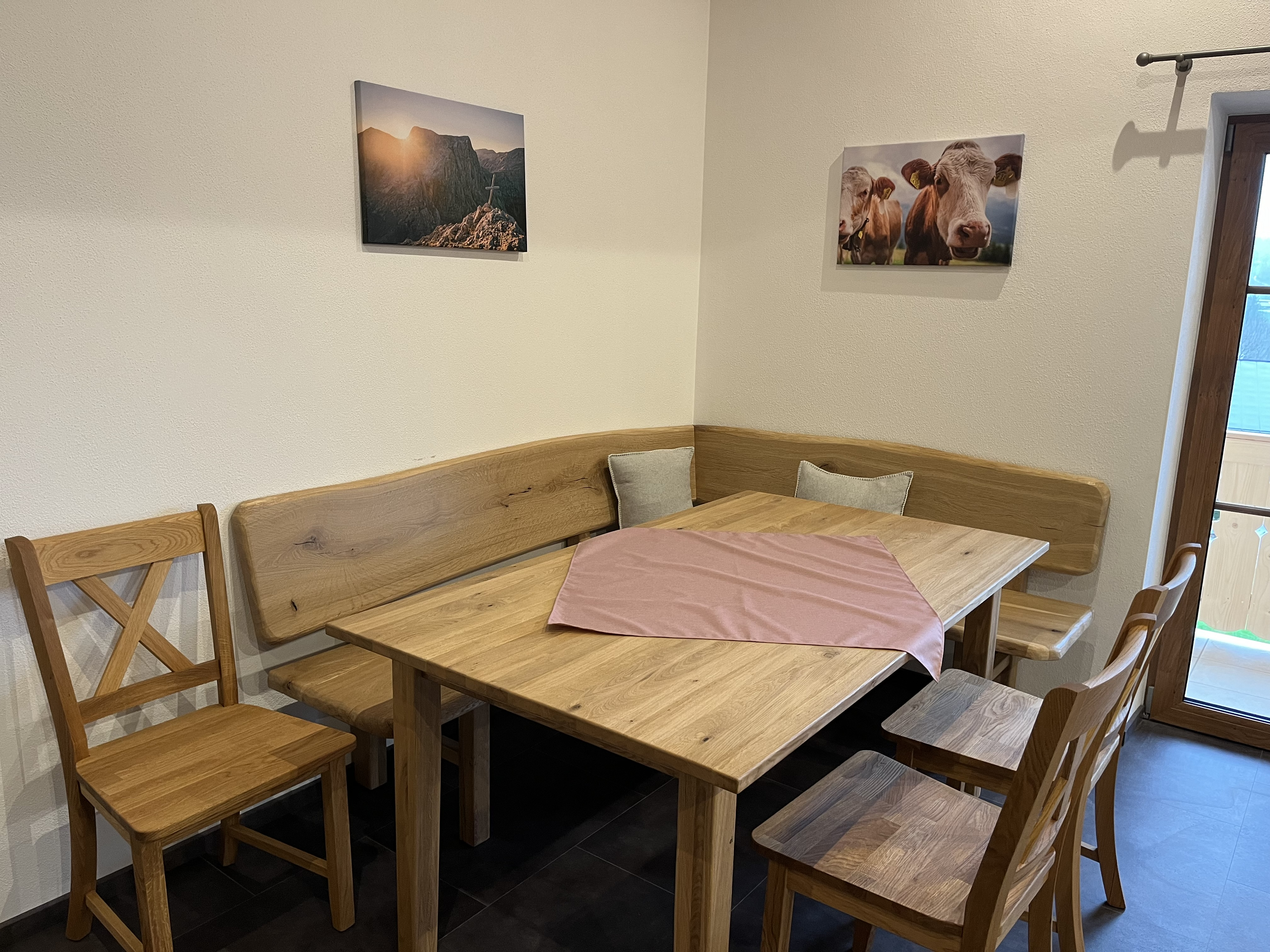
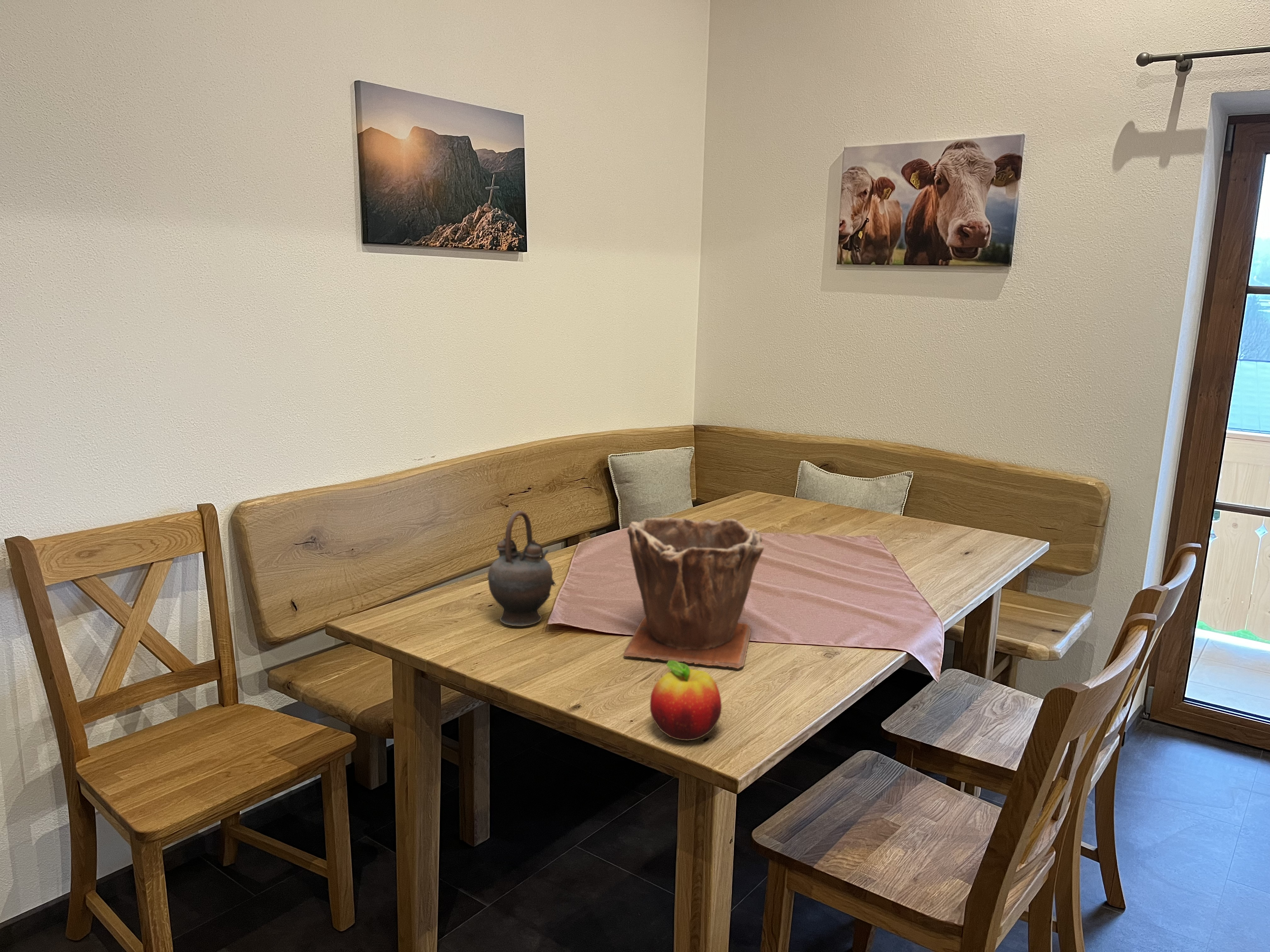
+ fruit (685, 700)
+ plant pot (692, 584)
+ teapot (525, 565)
